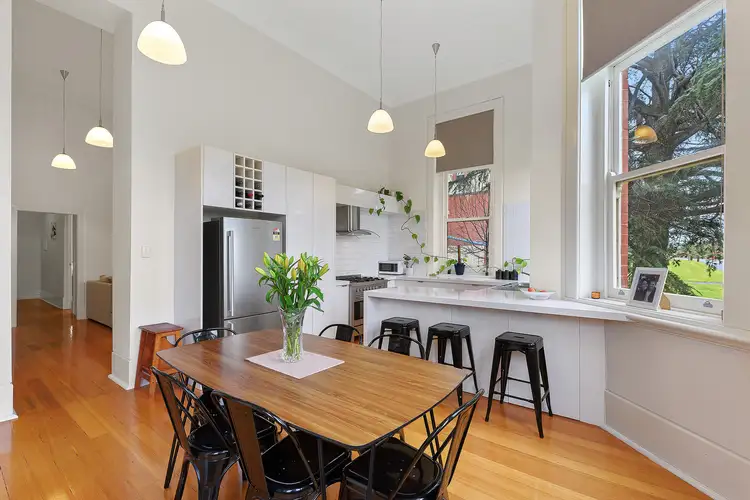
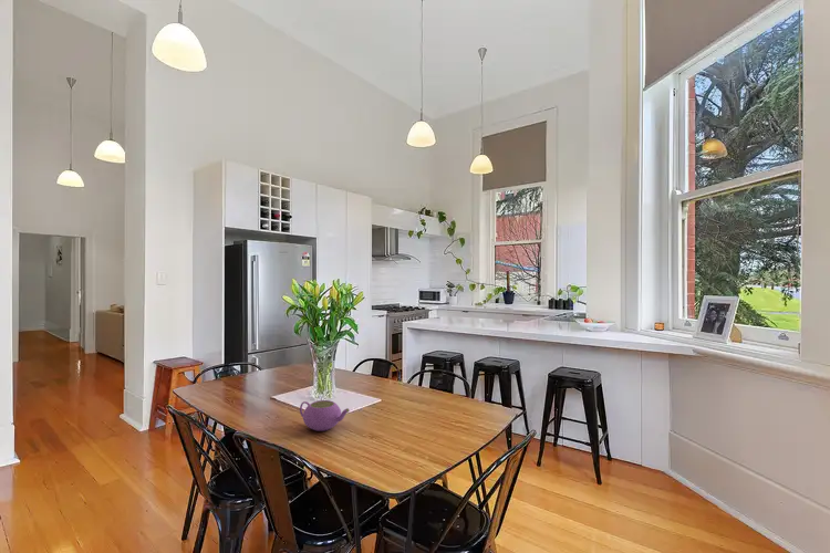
+ teapot (323, 416)
